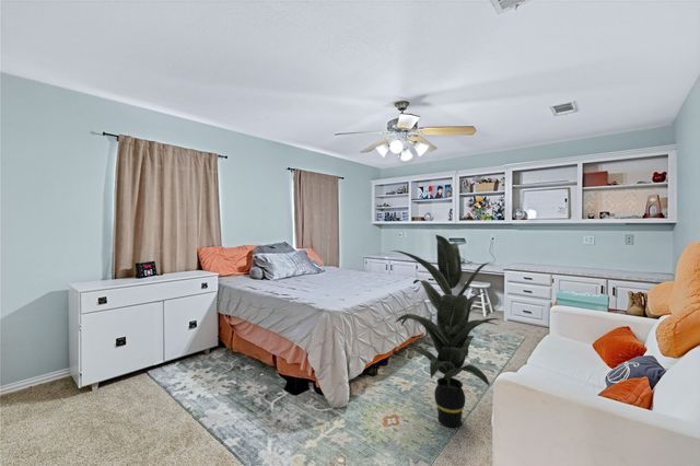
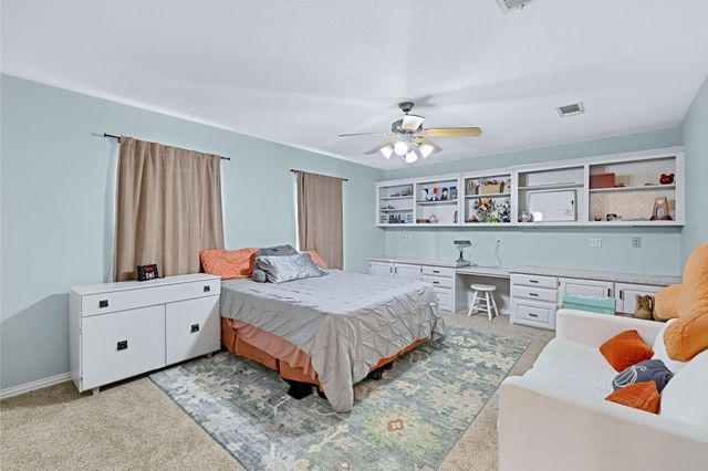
- indoor plant (442, 327)
